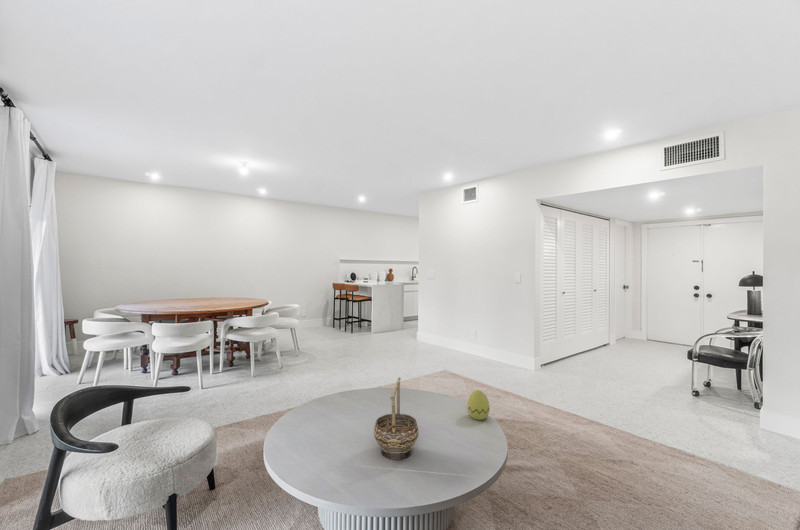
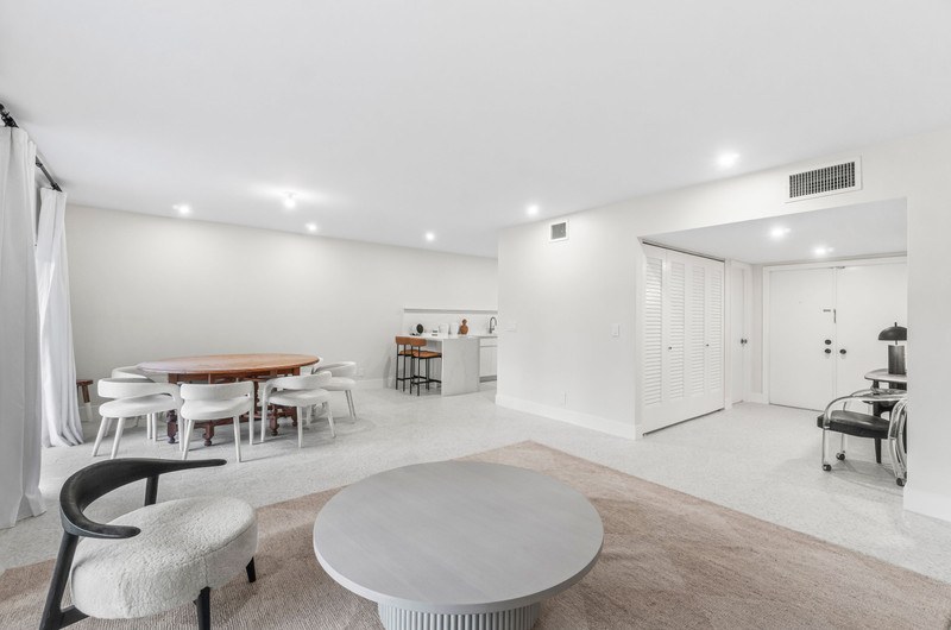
- decorative bowl (396, 418)
- decorative egg (478, 403)
